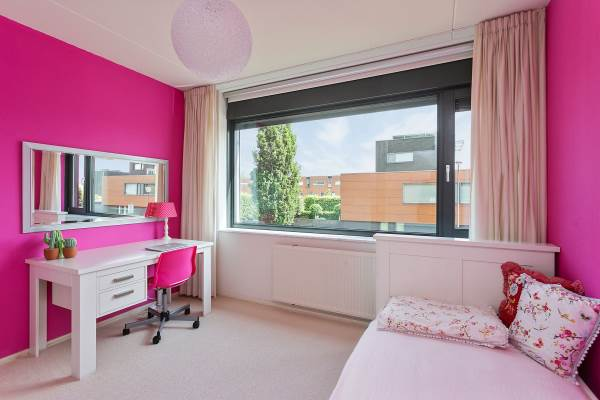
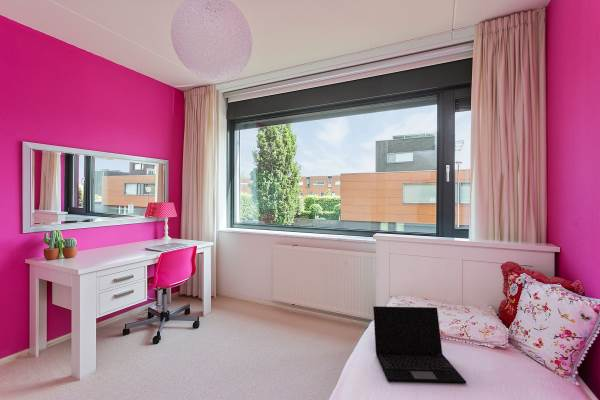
+ laptop (414, 340)
